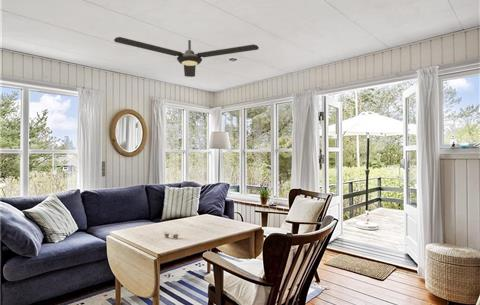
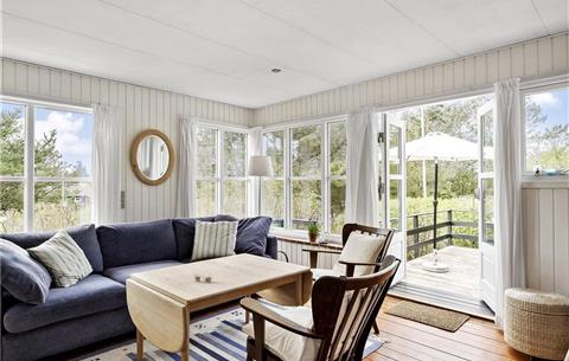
- ceiling fan (189, 57)
